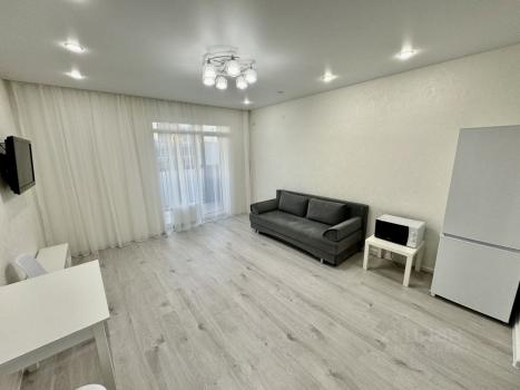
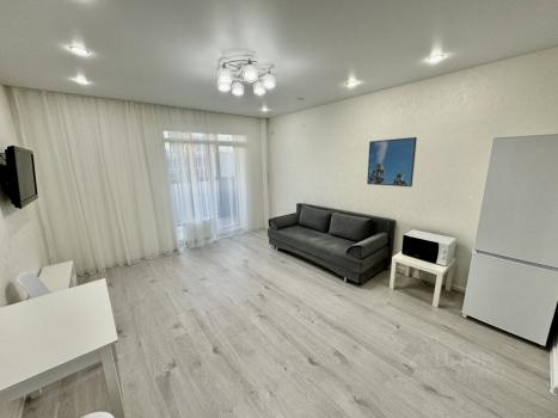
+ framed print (390, 162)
